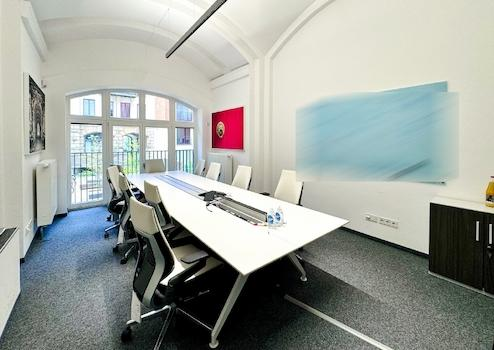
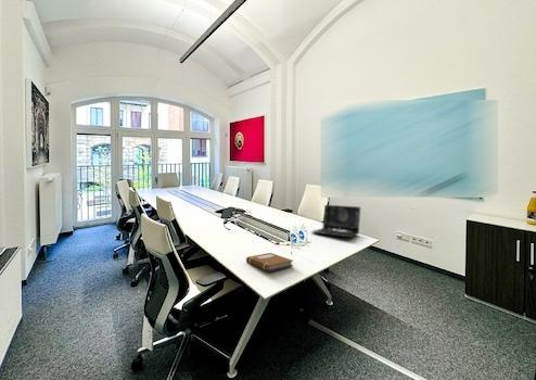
+ laptop computer (335, 219)
+ notebook (268, 261)
